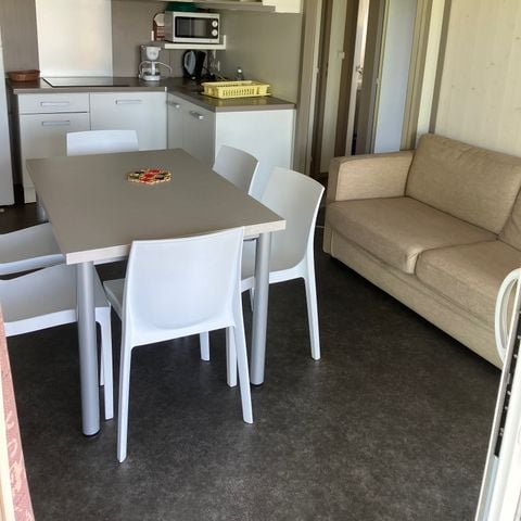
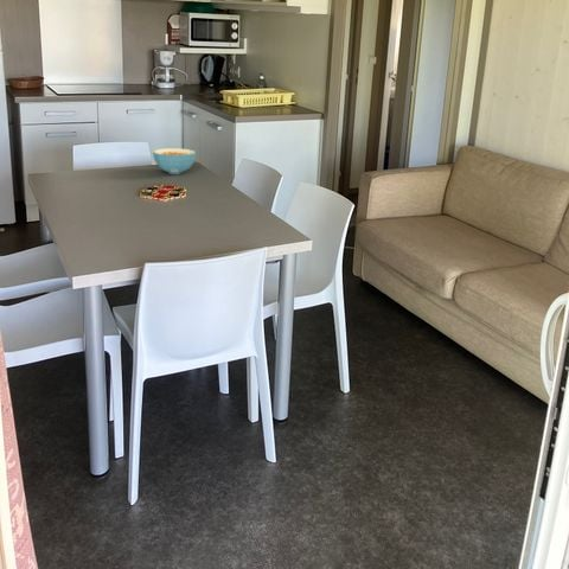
+ cereal bowl (174, 161)
